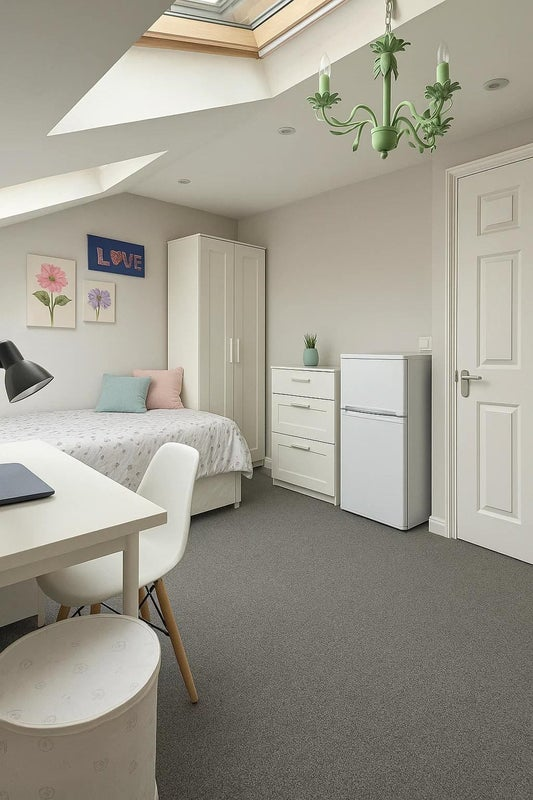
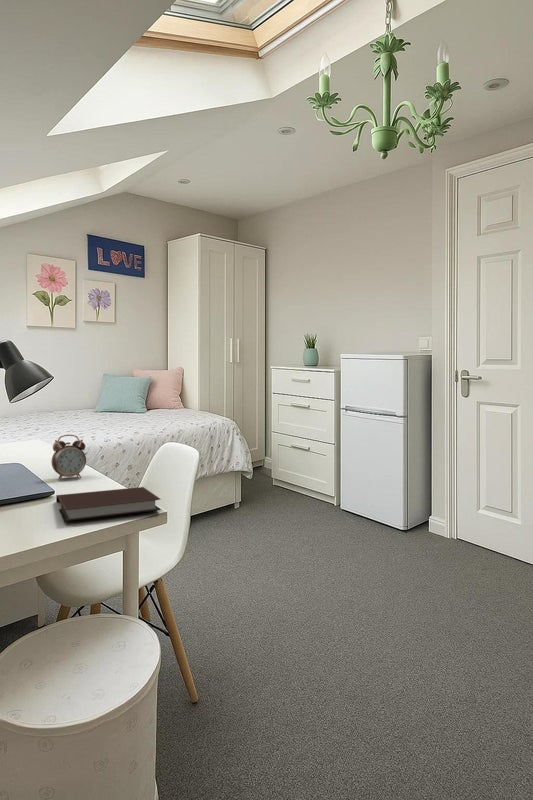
+ alarm clock (69, 456)
+ notebook (107, 502)
